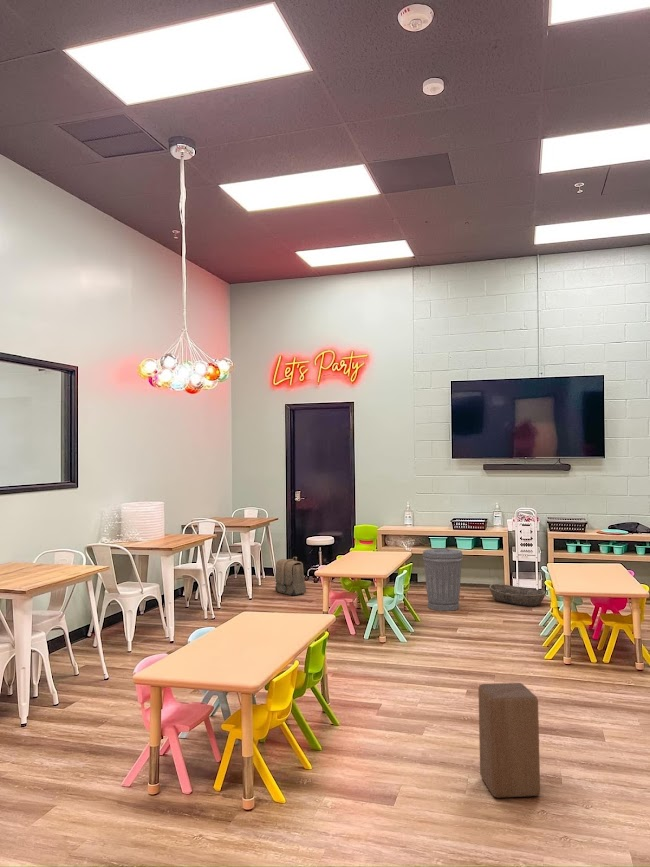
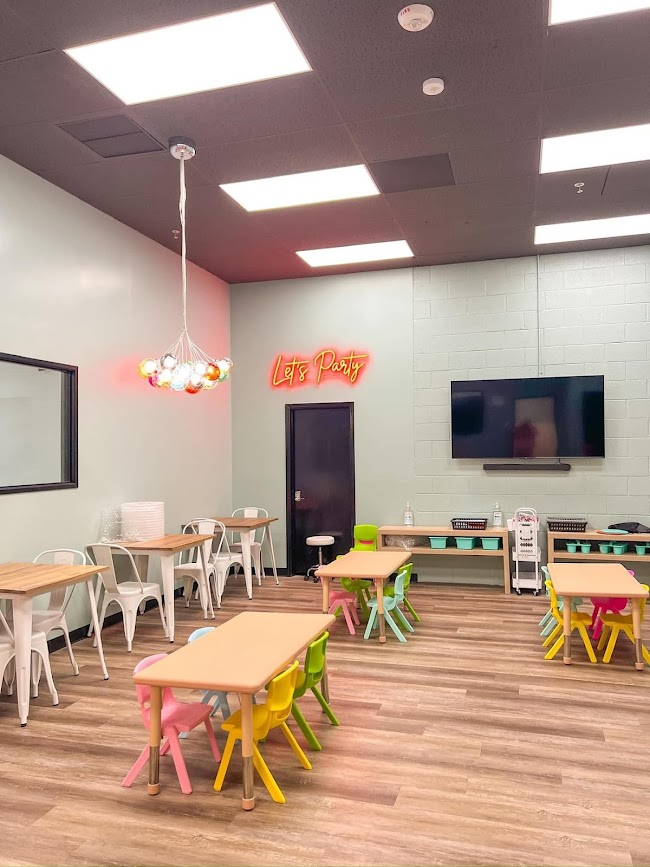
- basket (517, 595)
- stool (508, 738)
- backpack (289, 575)
- trash can (442, 577)
